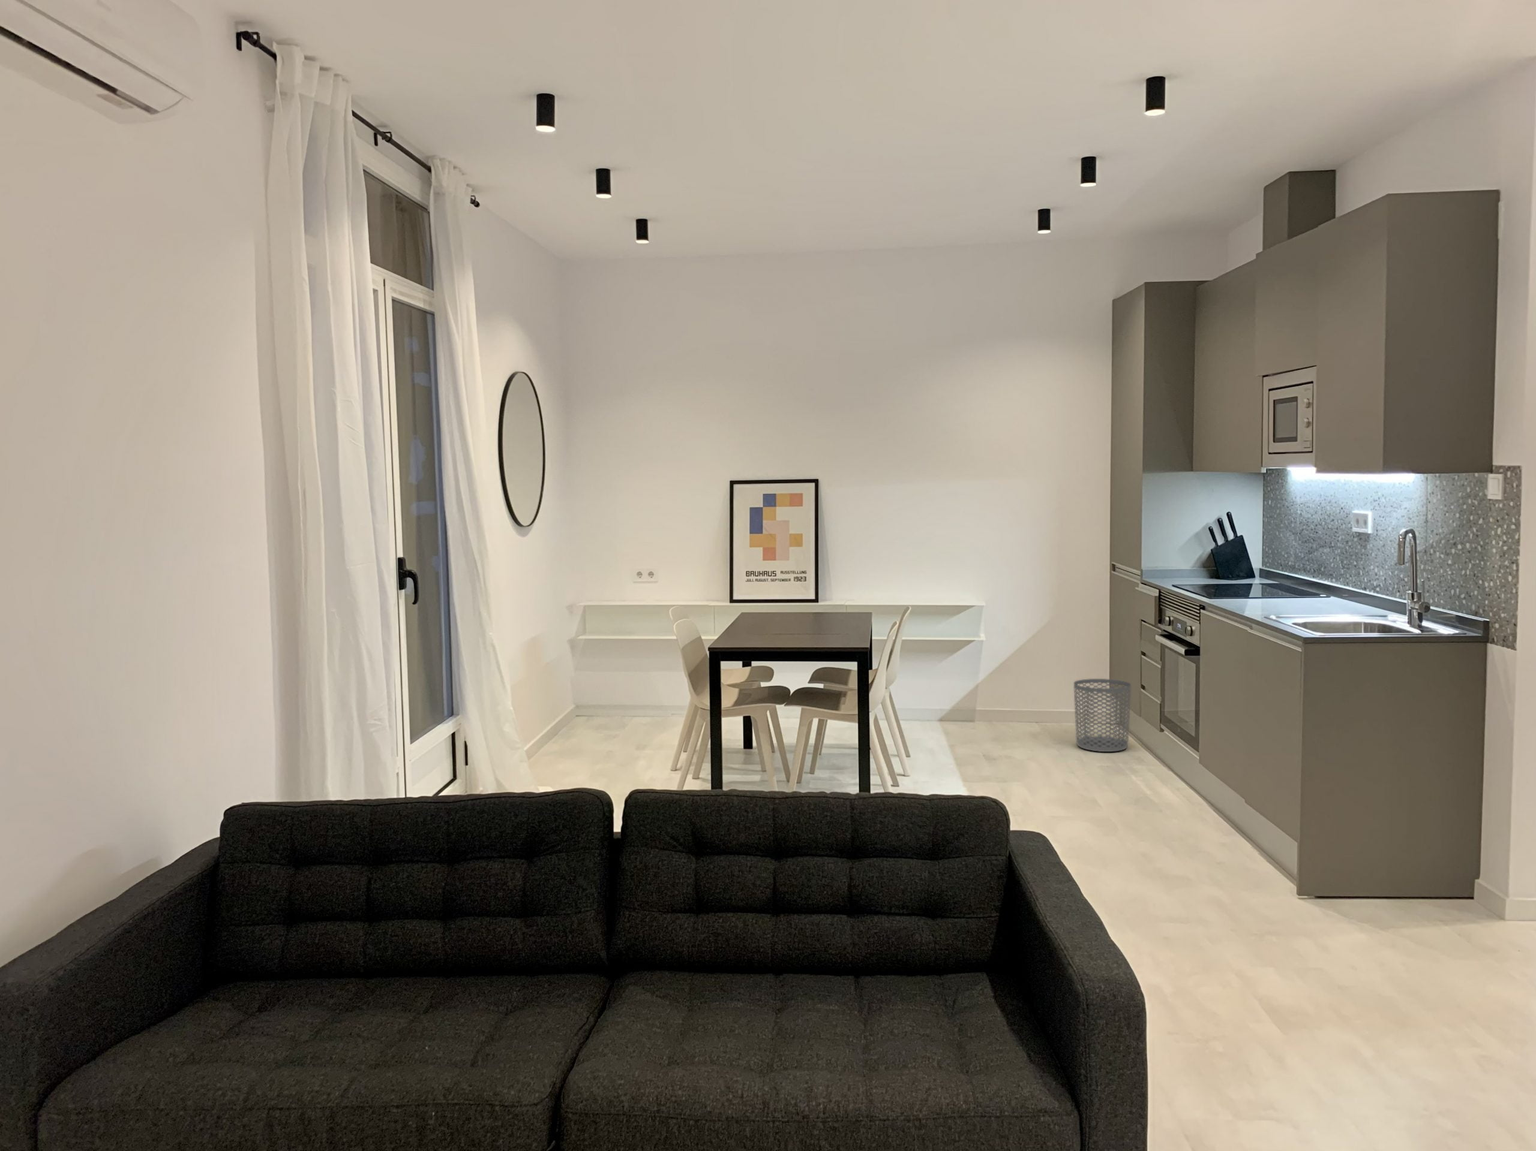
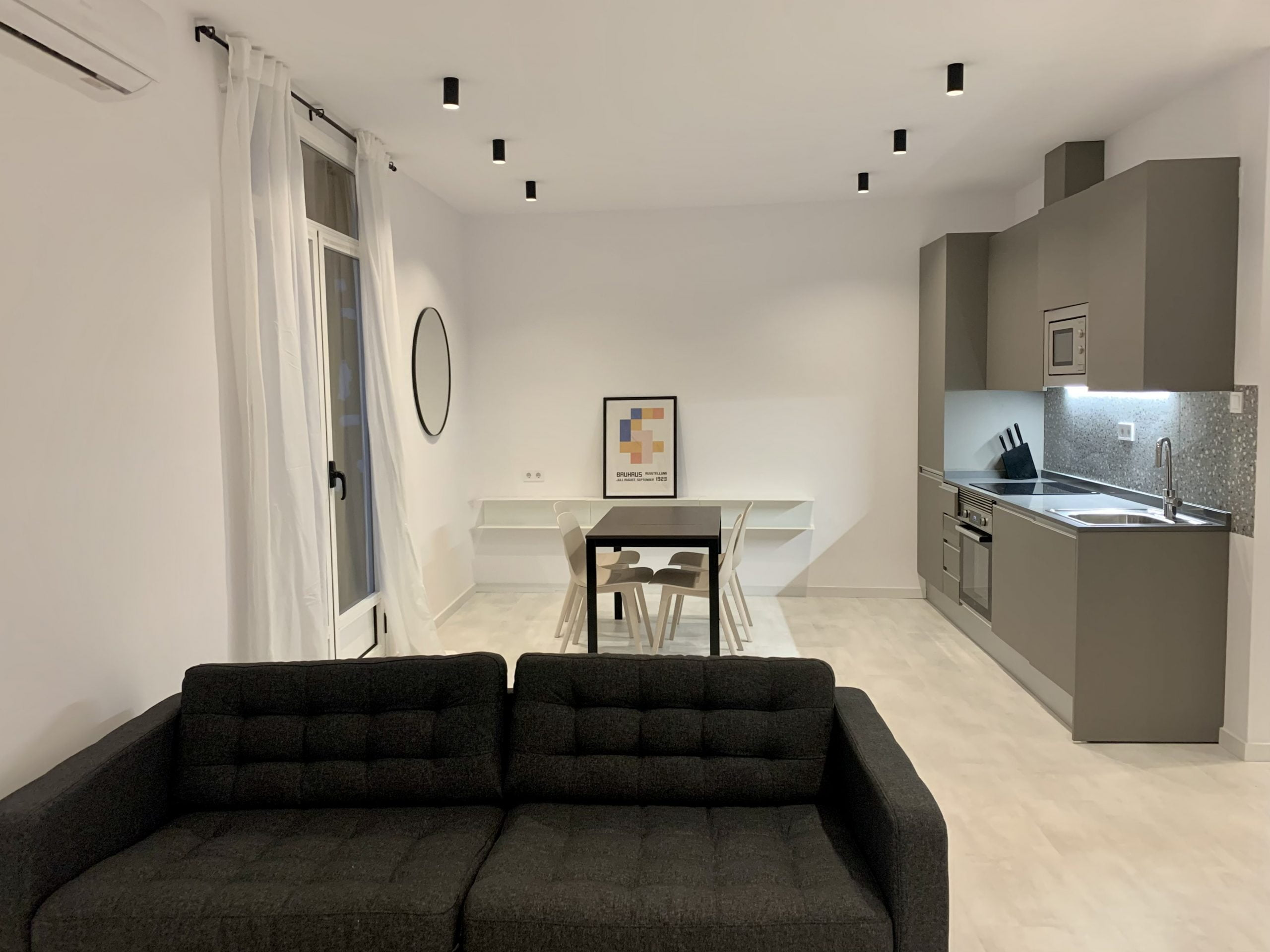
- waste bin (1102, 715)
